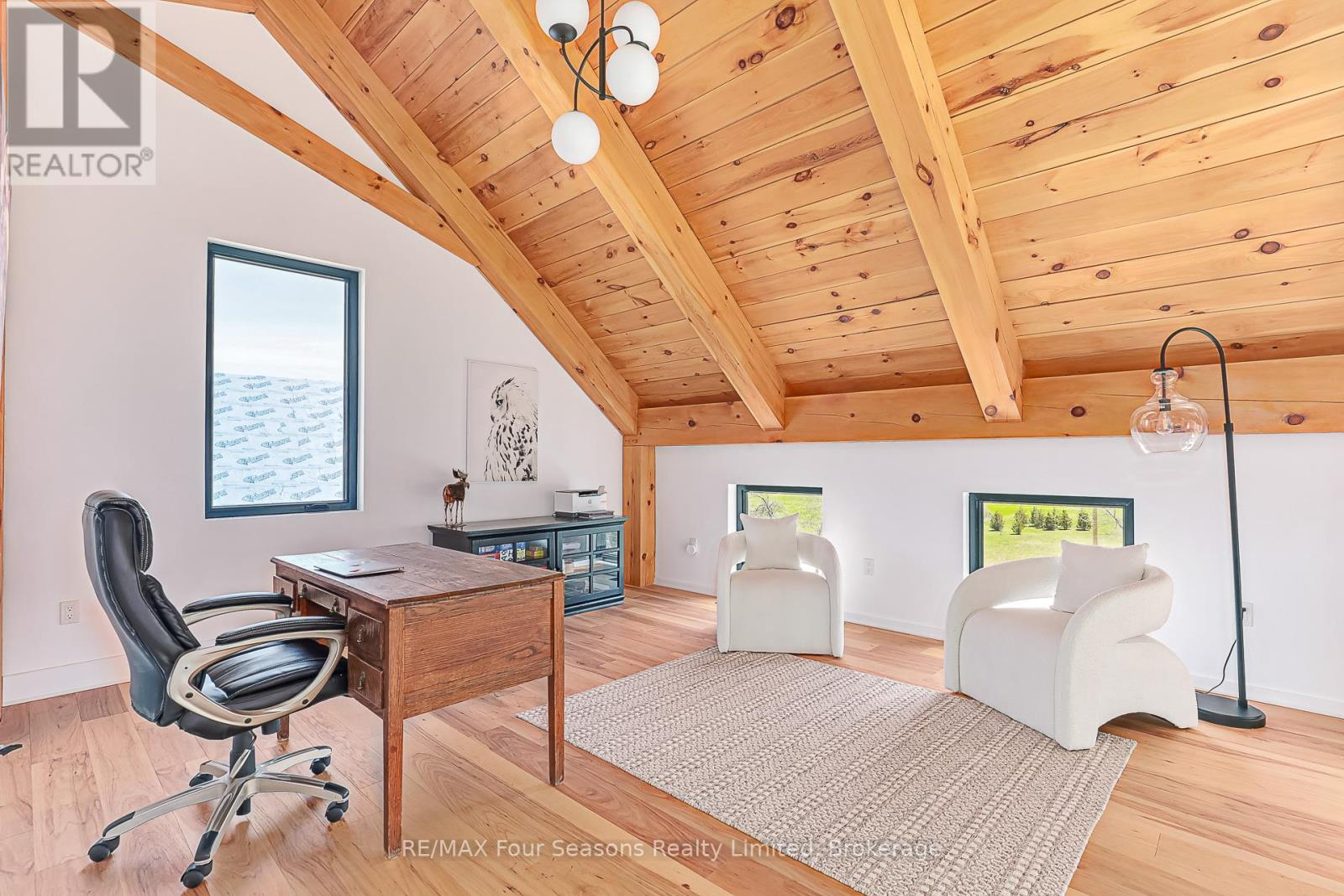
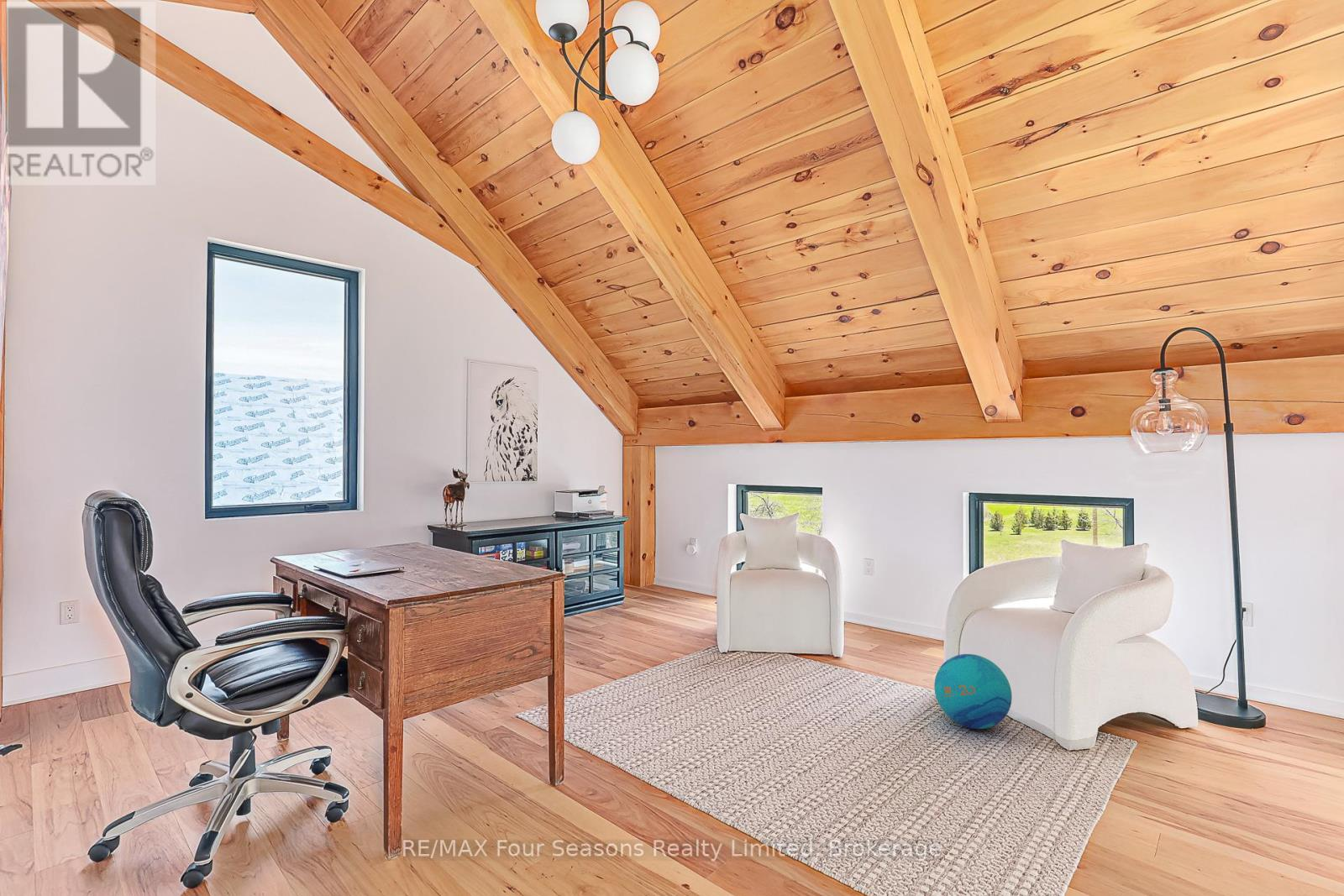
+ decorative ball (972, 690)
